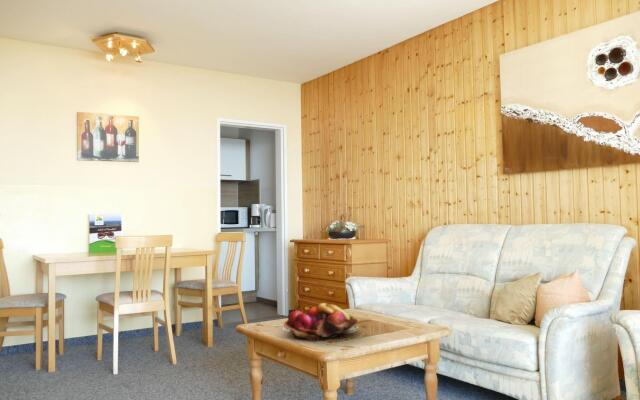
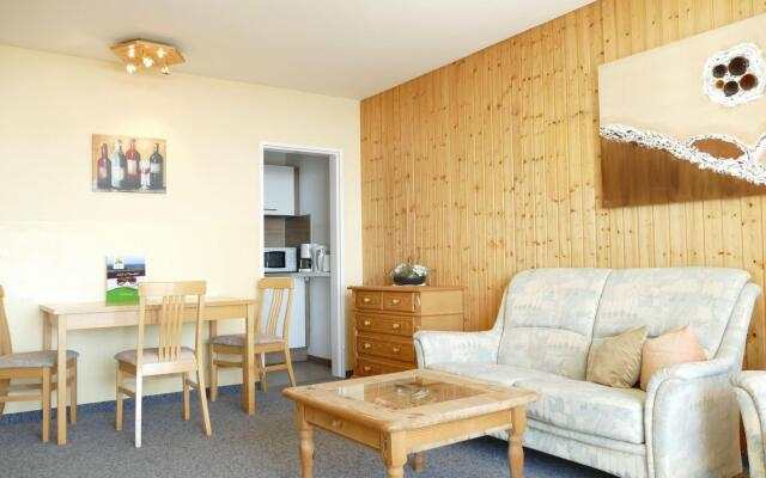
- fruit basket (321, 320)
